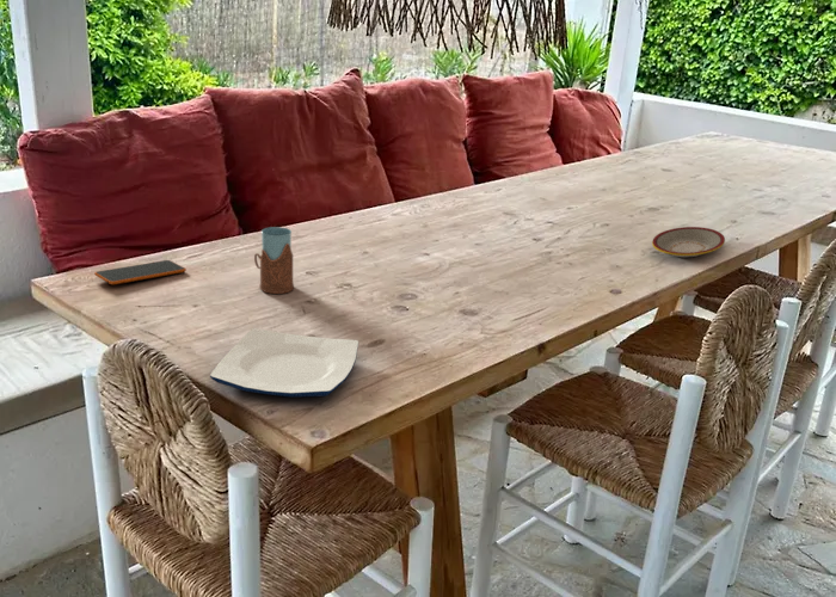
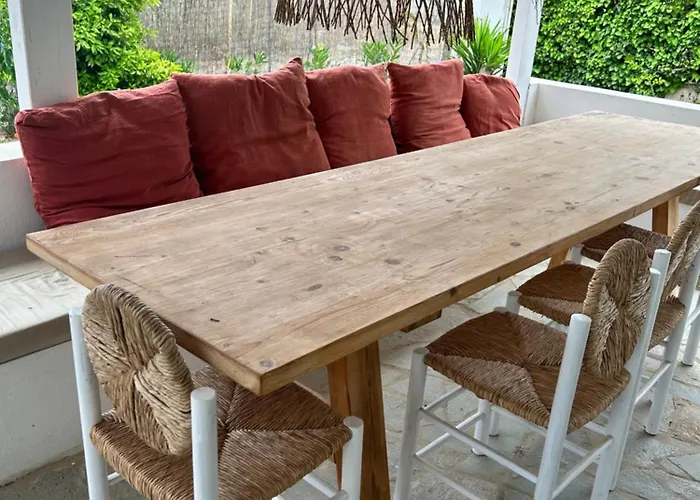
- smartphone (141, 271)
- plate (688, 244)
- drinking glass (271, 258)
- plate (288, 364)
